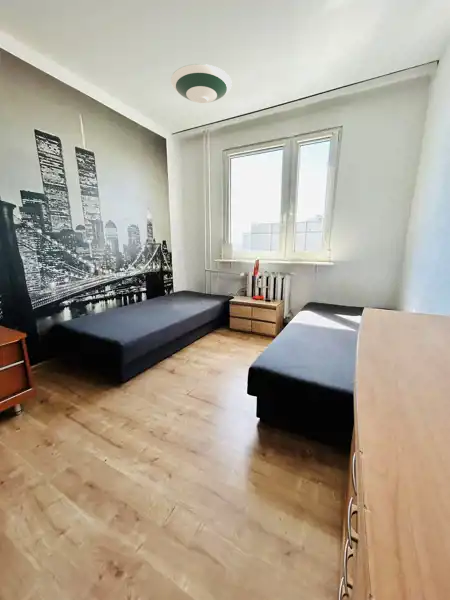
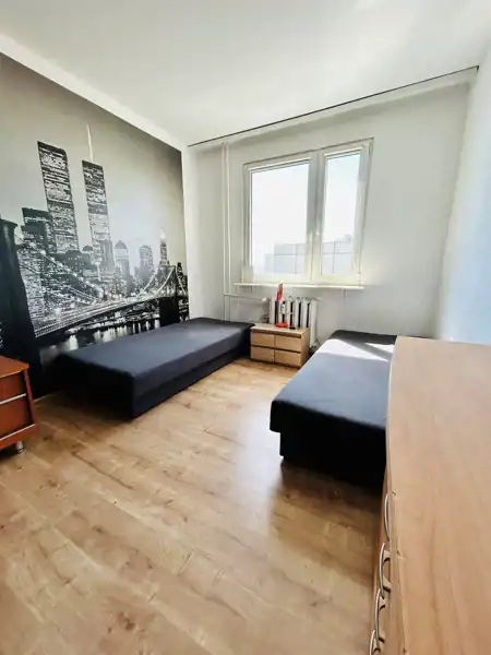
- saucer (201, 92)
